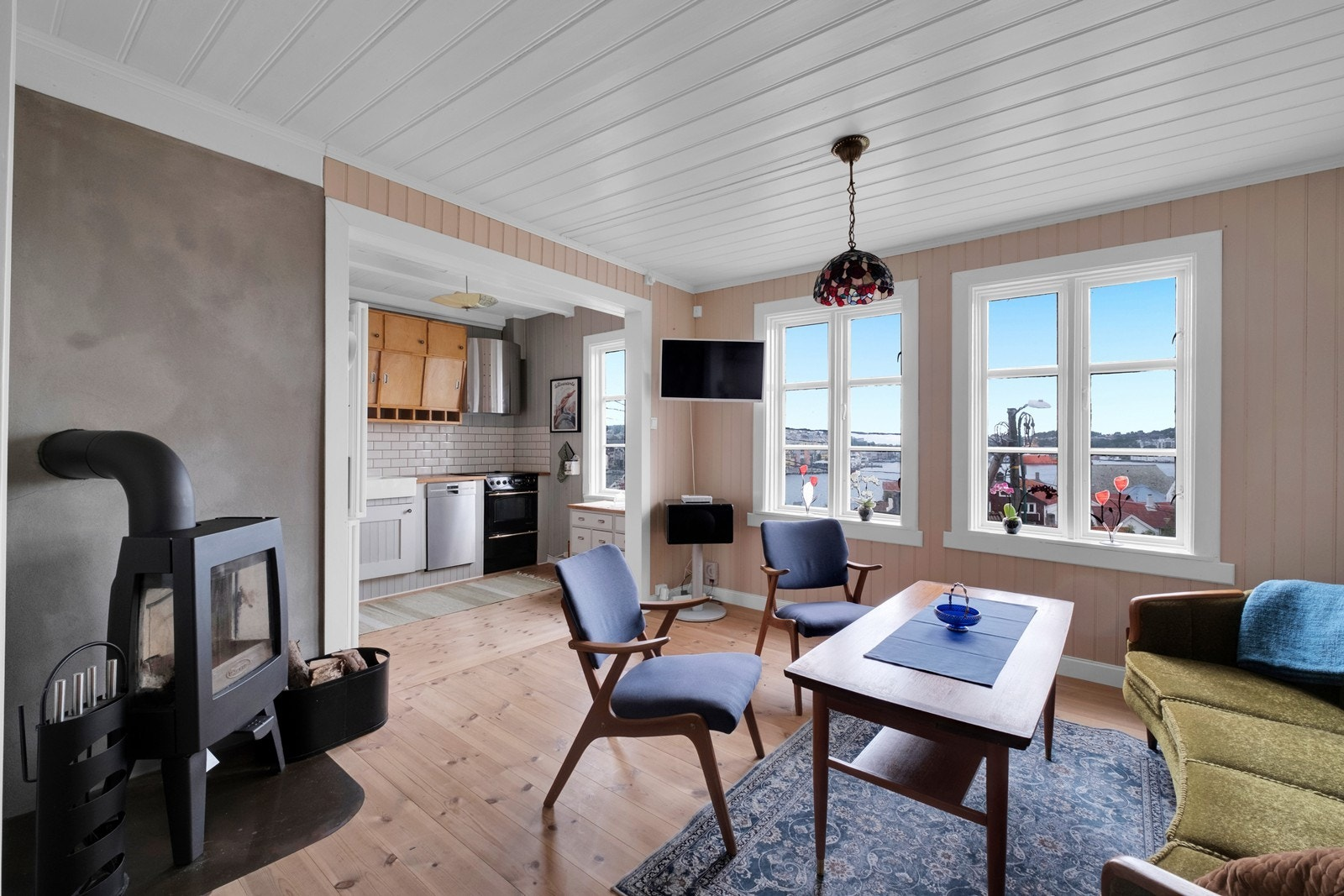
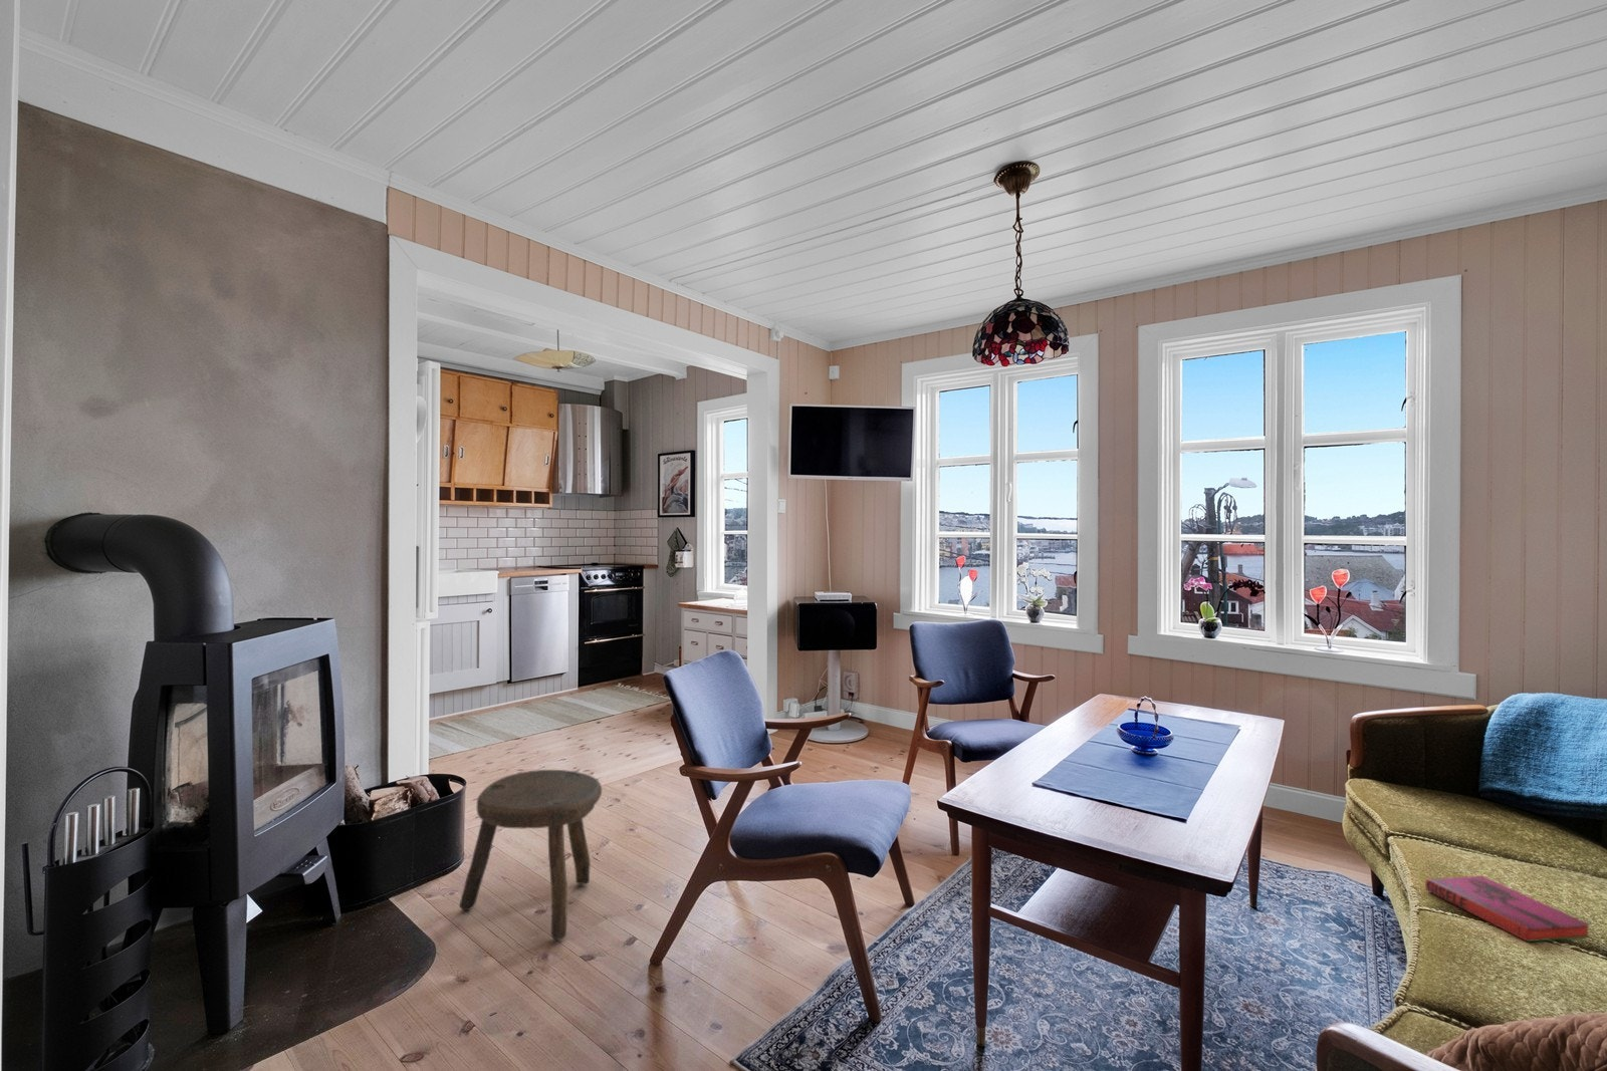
+ hardback book (1503, 906)
+ stool (549, 847)
